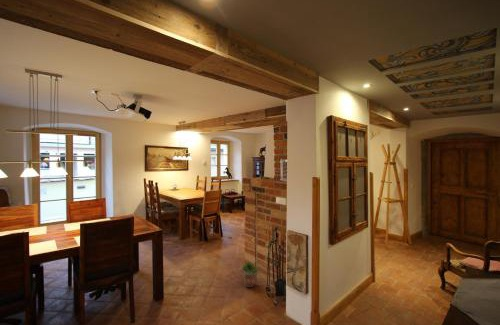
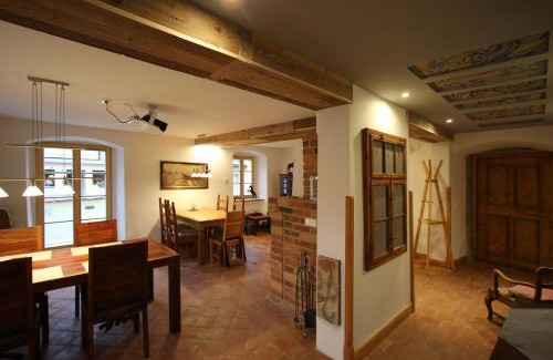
- potted plant (250, 272)
